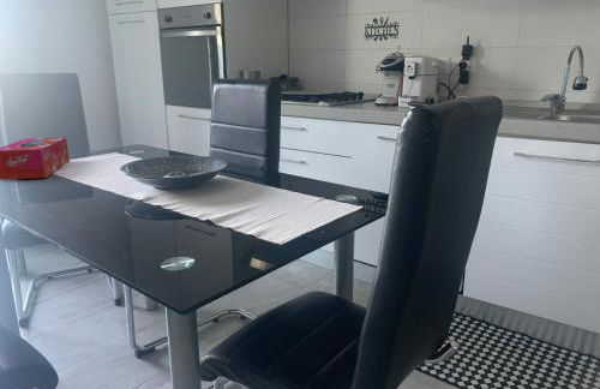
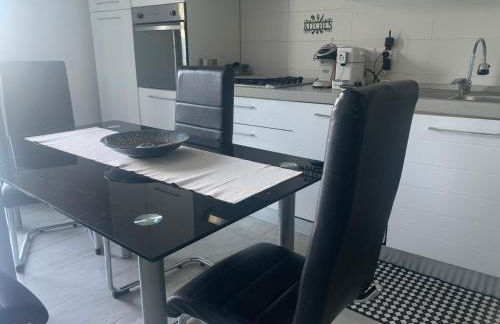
- tissue box (34, 156)
